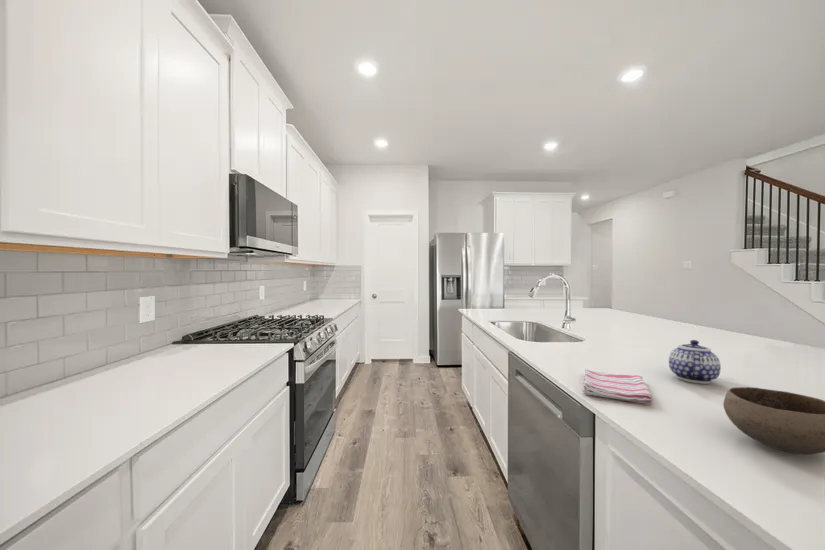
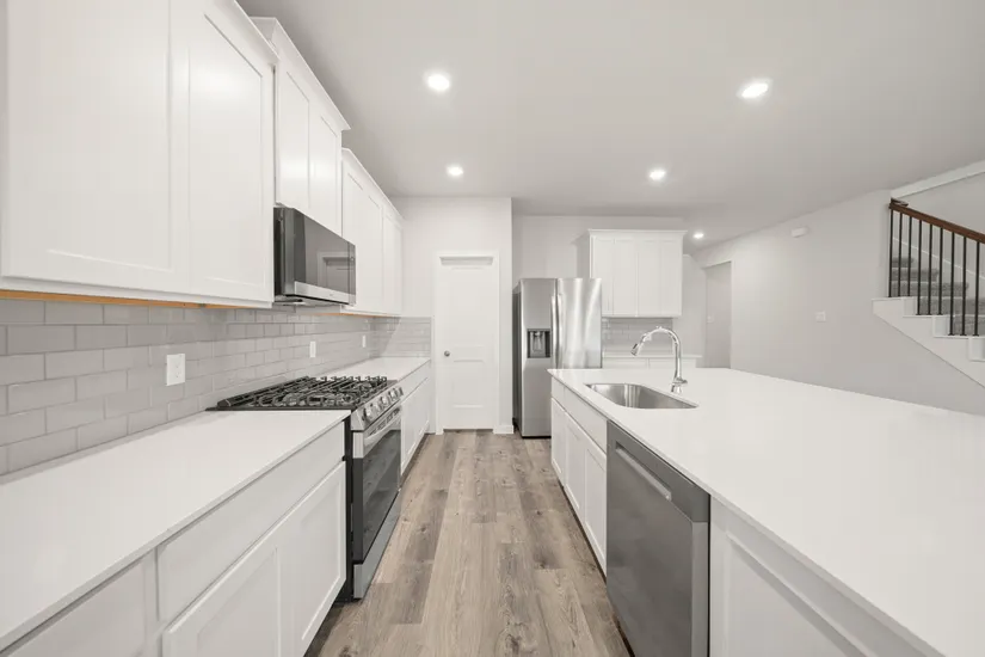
- teapot (693, 359)
- dish towel (614, 382)
- bowl (779, 421)
